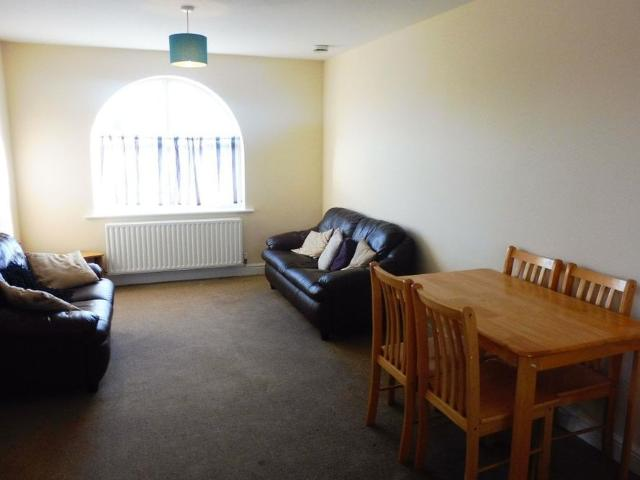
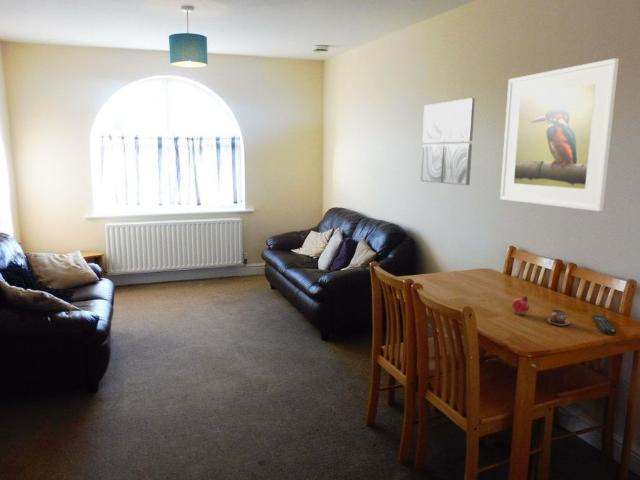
+ remote control (603, 324)
+ fruit (520, 305)
+ cup (558, 317)
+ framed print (551, 138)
+ wall art (445, 144)
